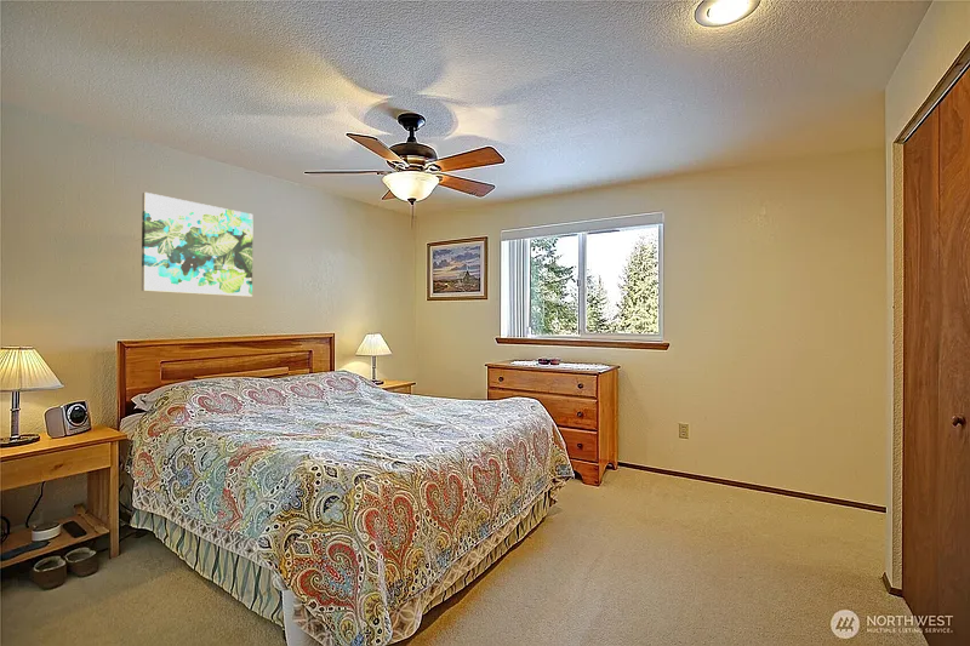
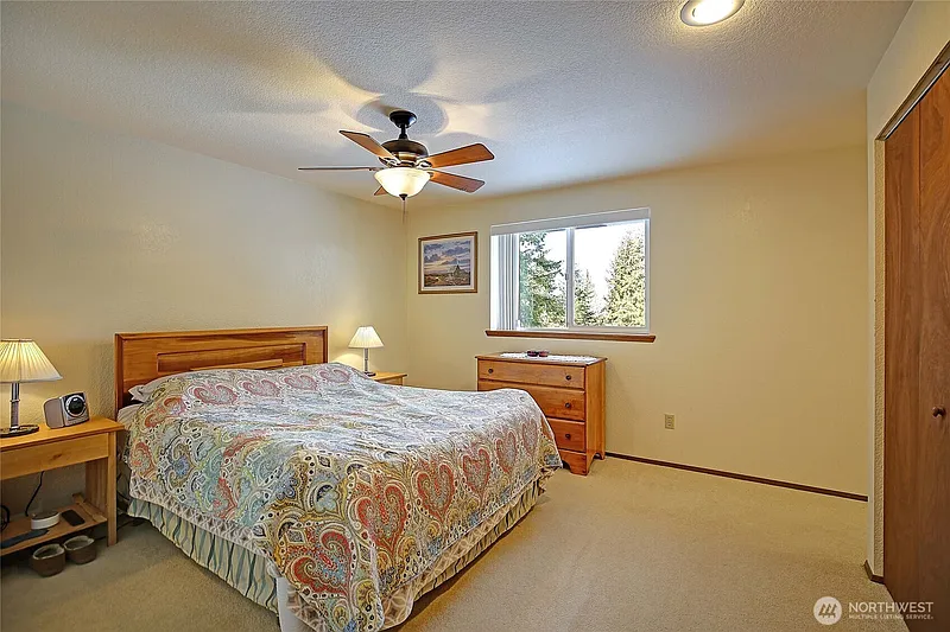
- wall art (201, 248)
